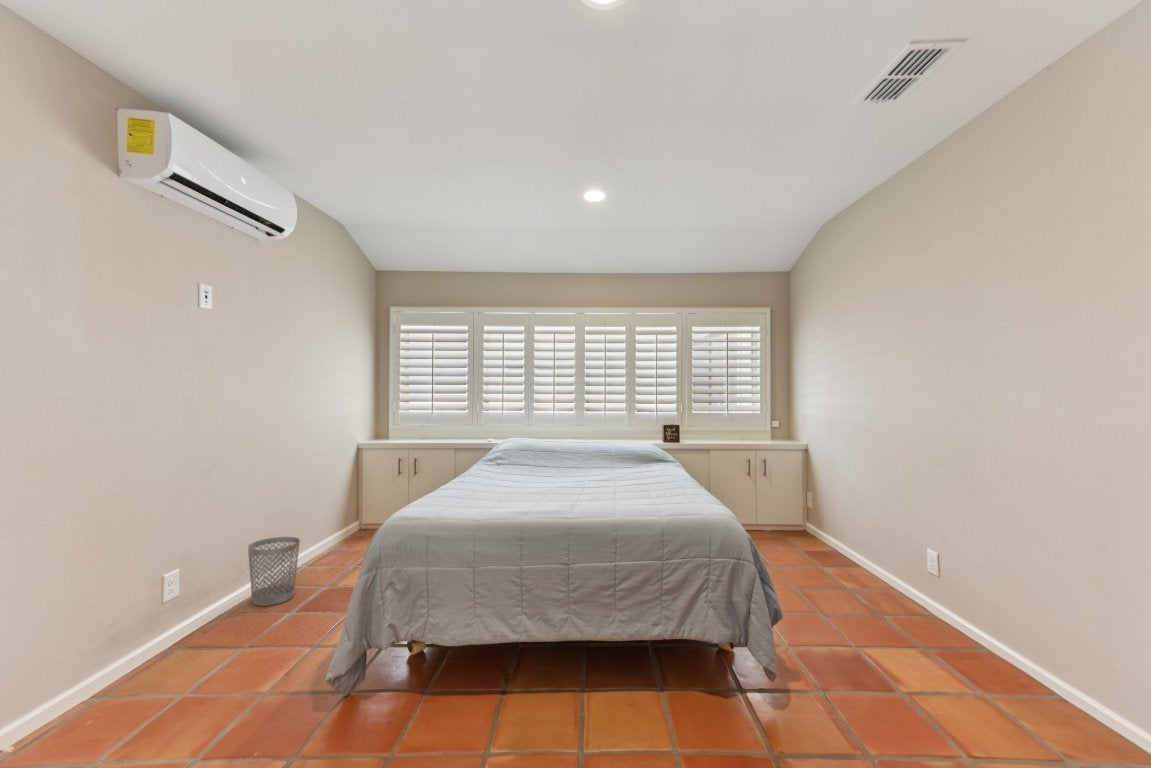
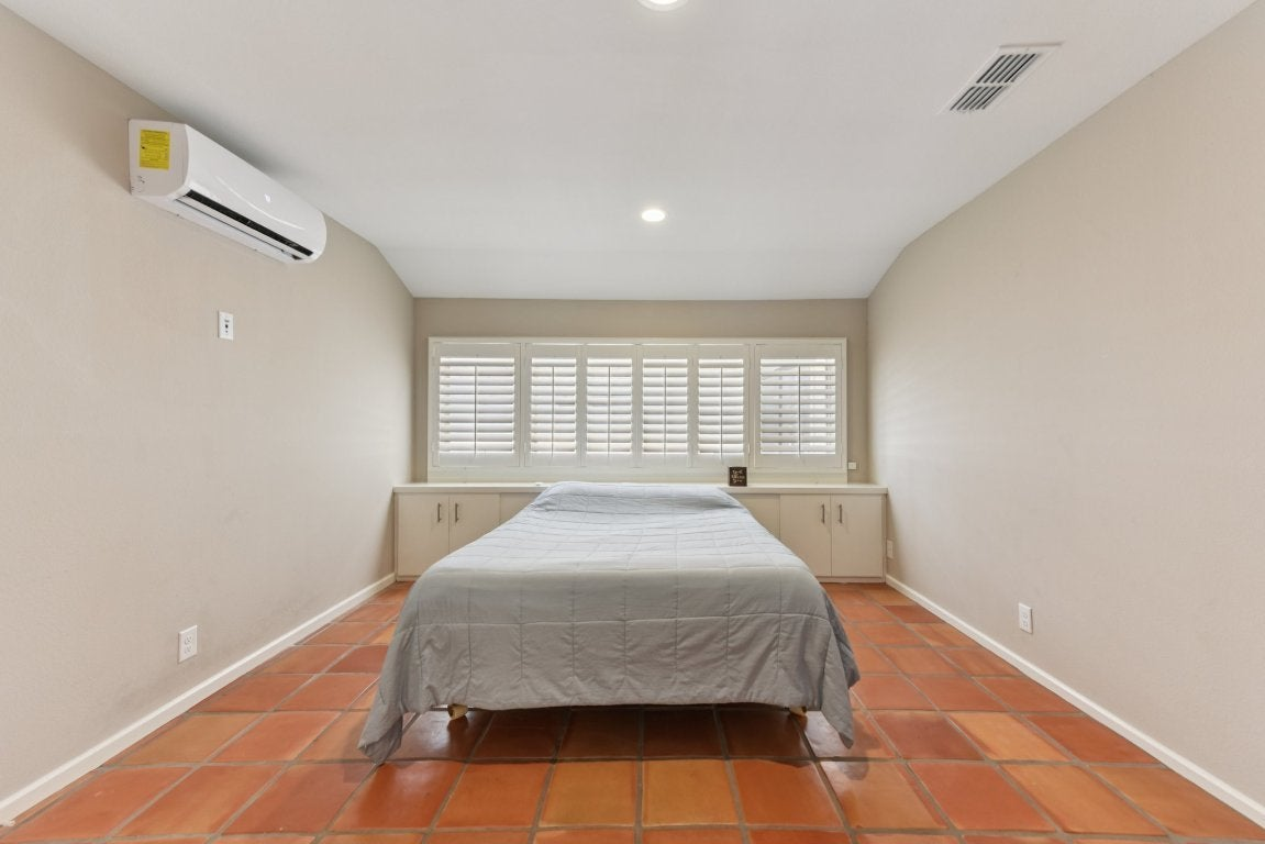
- wastebasket (273, 570)
